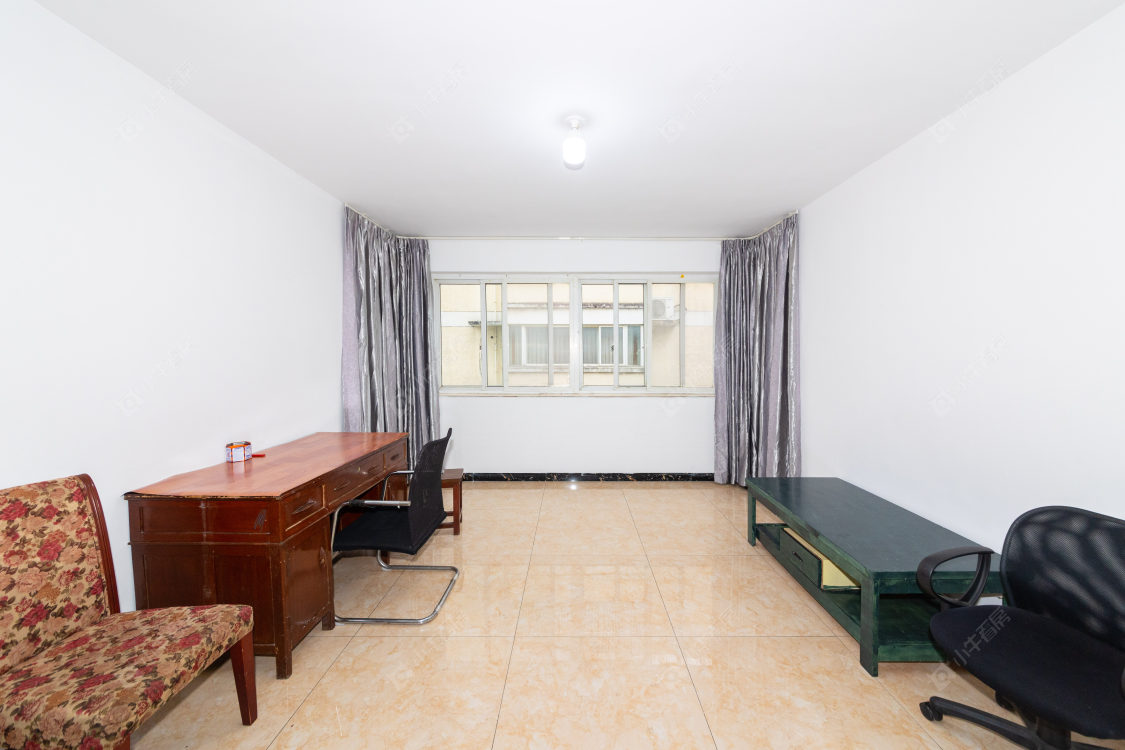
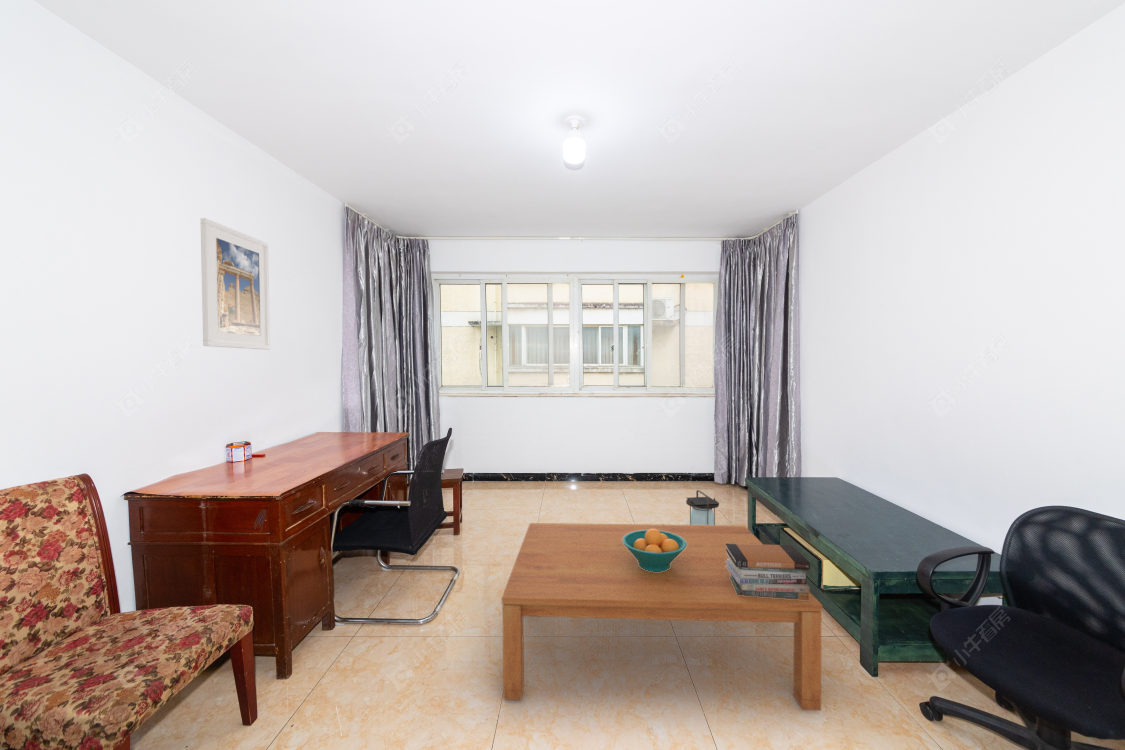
+ lantern (702, 517)
+ book stack (765, 569)
+ coffee table (645, 597)
+ fruit bowl (654, 547)
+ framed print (238, 290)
